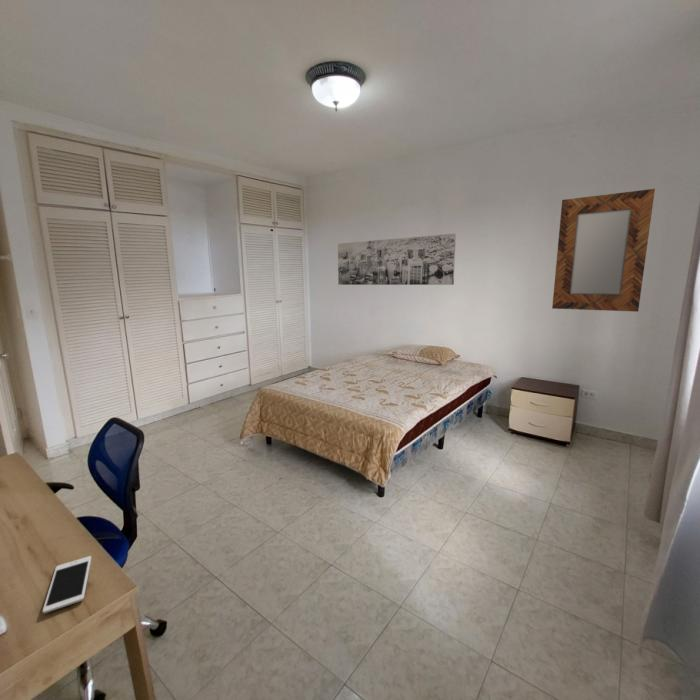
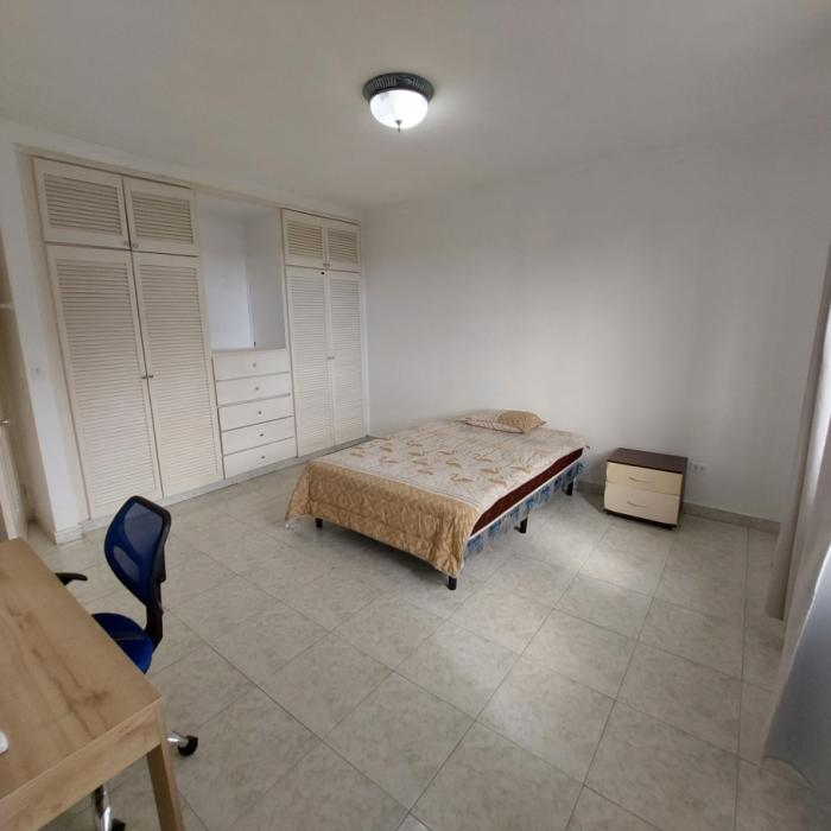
- cell phone (69, 582)
- wall art (390, 262)
- home mirror (599, 254)
